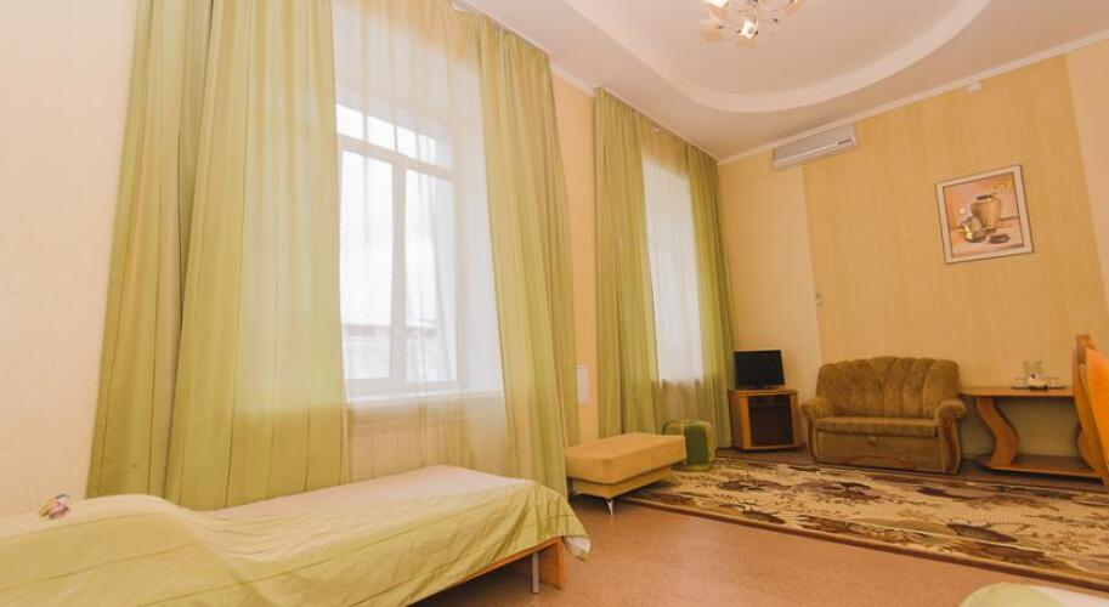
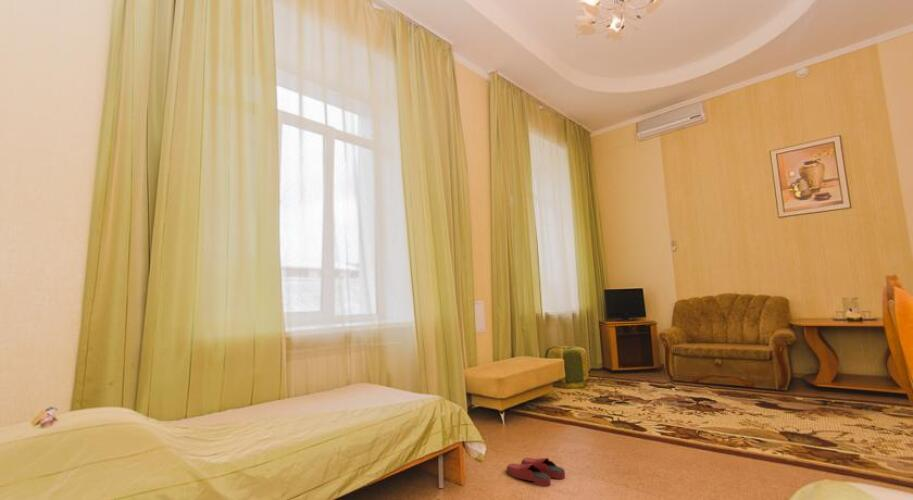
+ slippers (535, 466)
